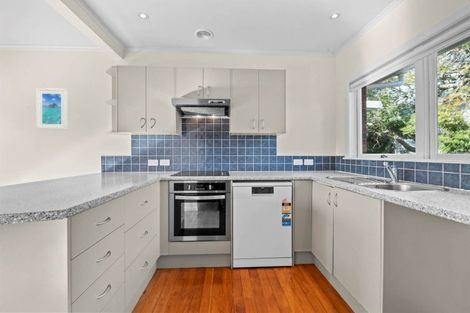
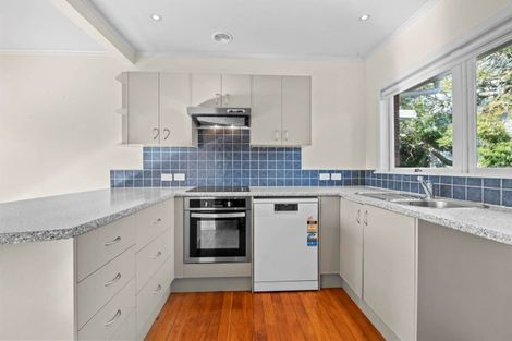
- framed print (52, 108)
